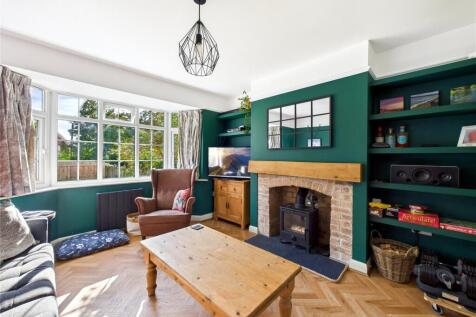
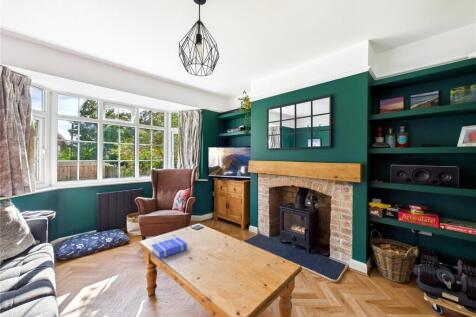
+ book (169, 247)
